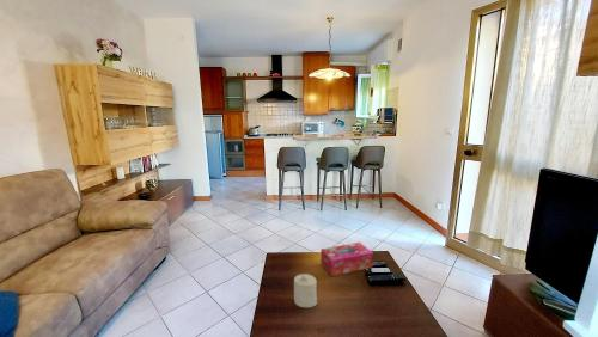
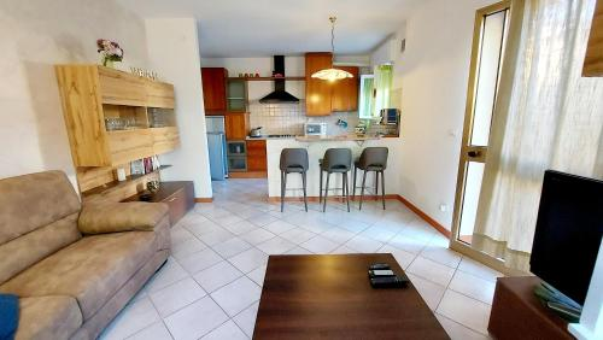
- tissue box (346, 258)
- candle (305, 288)
